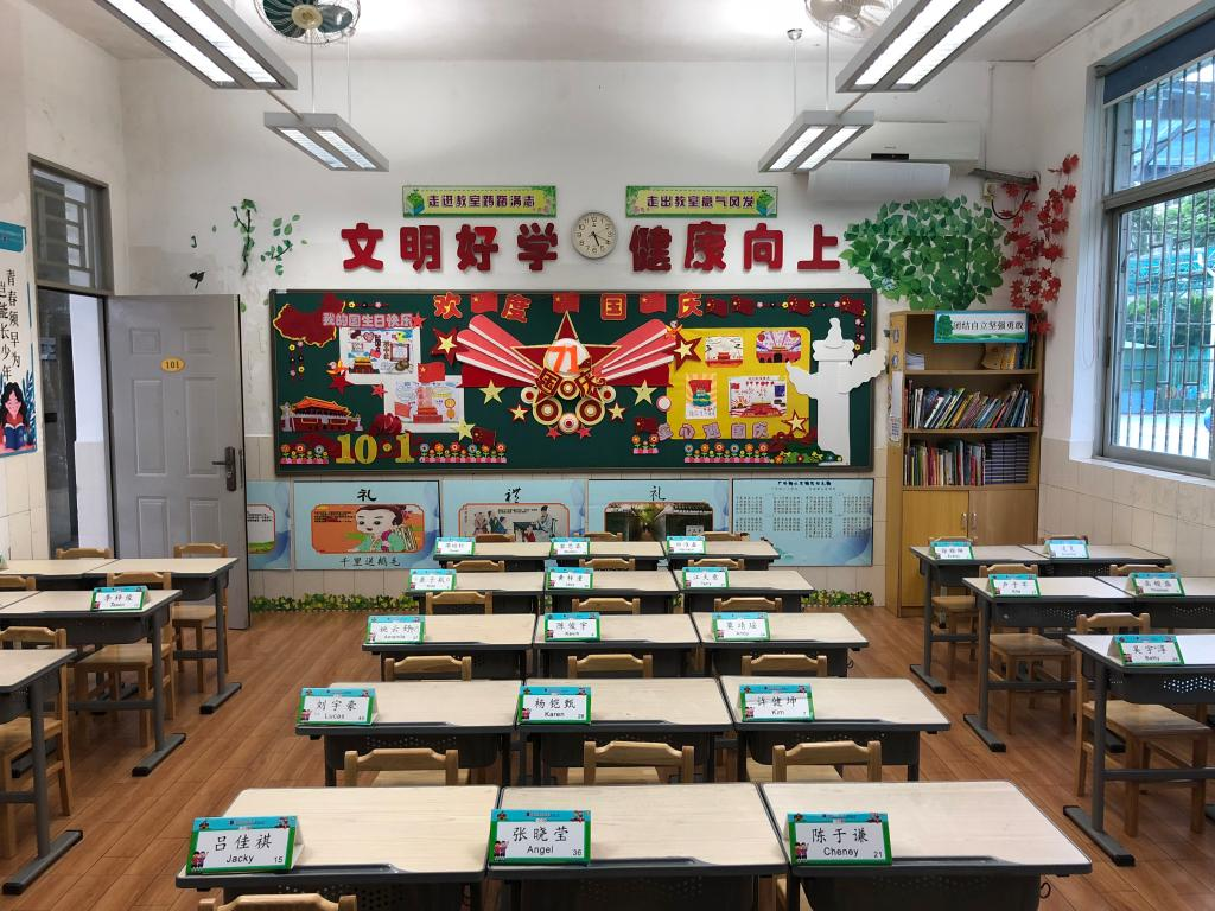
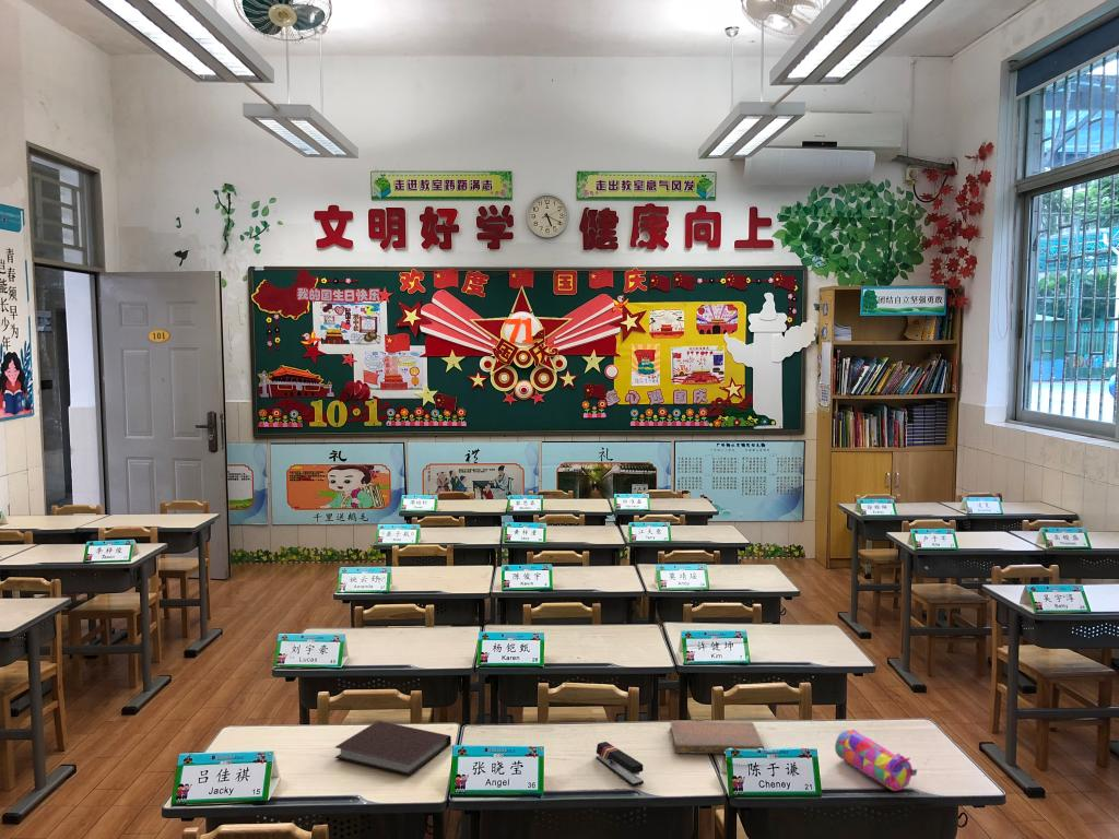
+ notebook (715, 736)
+ notebook (393, 745)
+ stapler (619, 760)
+ pencil case (873, 758)
